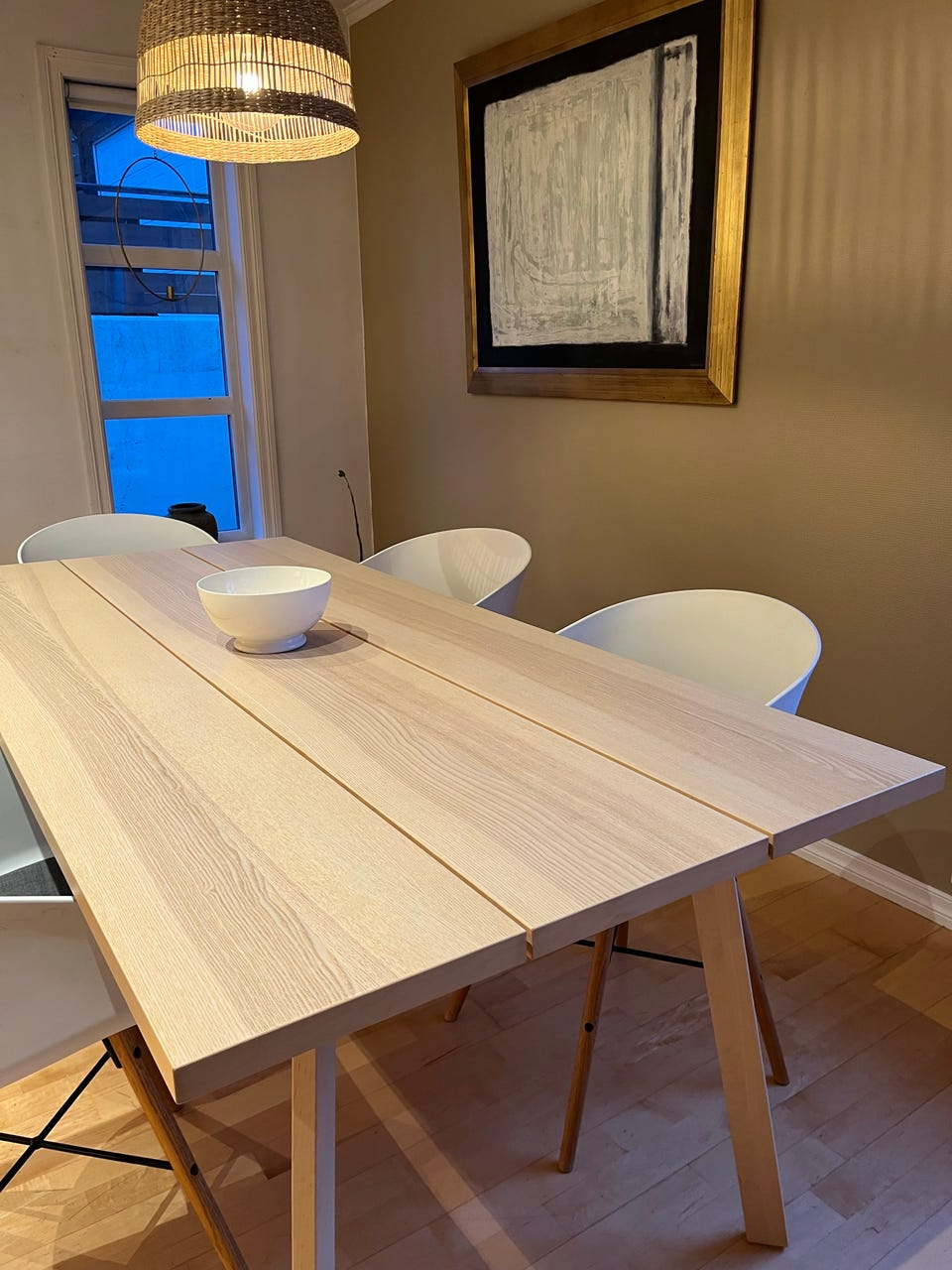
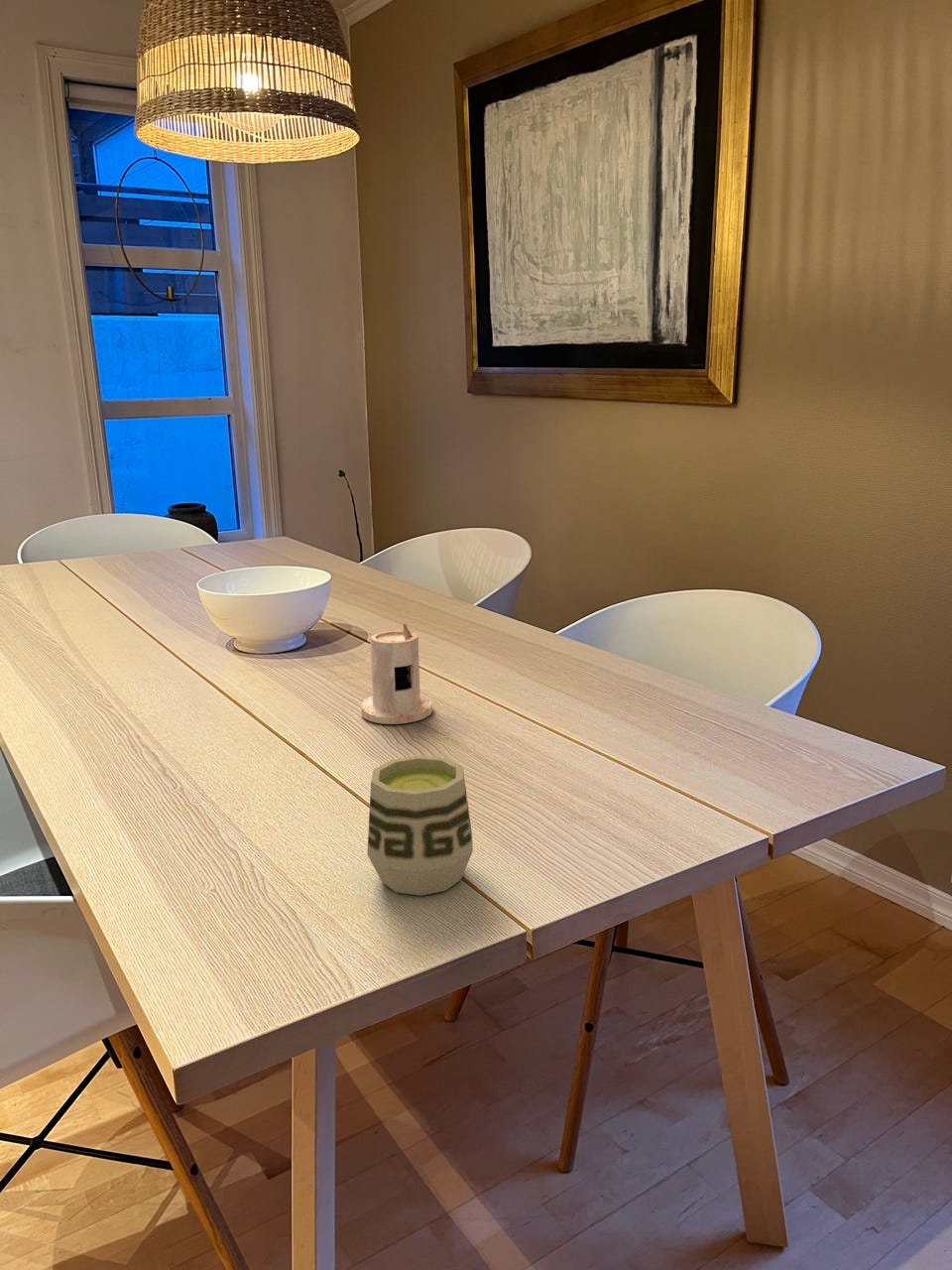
+ candle (395, 669)
+ cup (419, 825)
